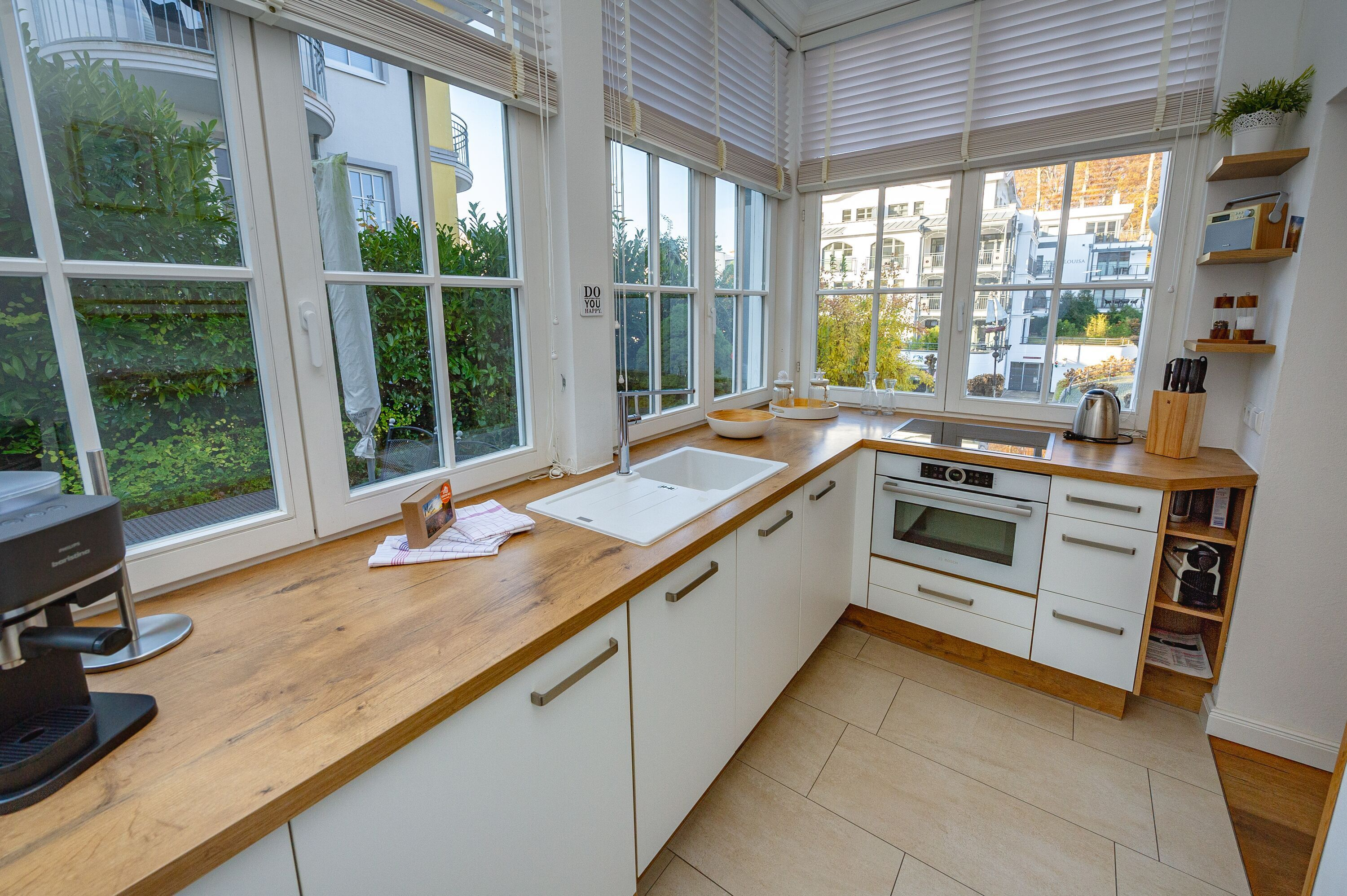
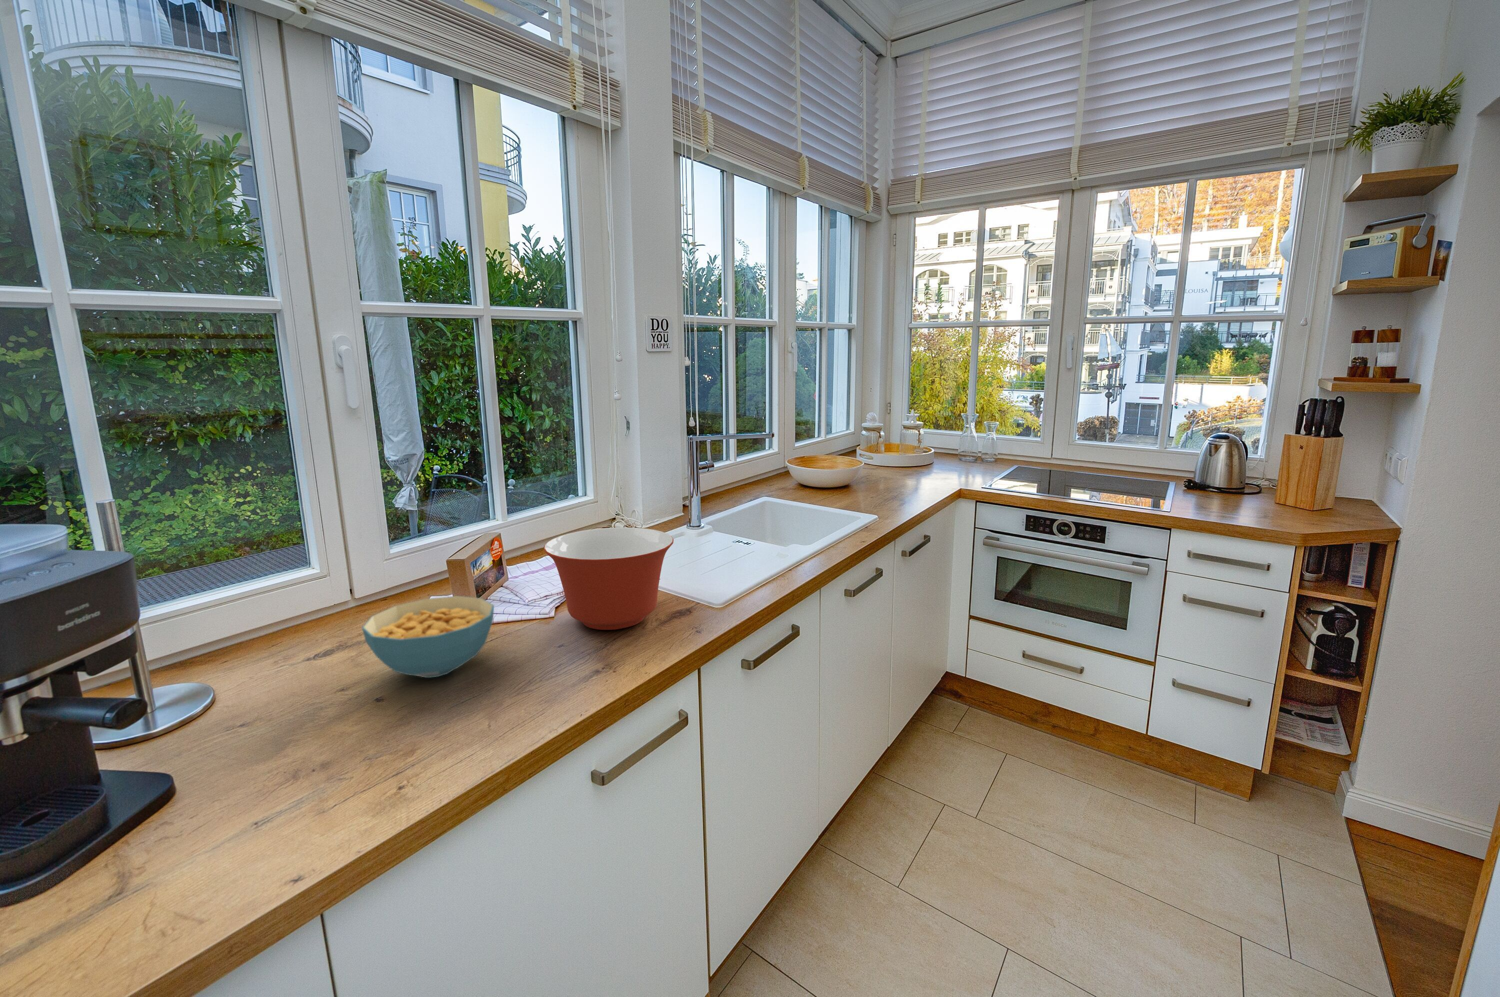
+ cereal bowl (433, 643)
+ mixing bowl (611, 580)
